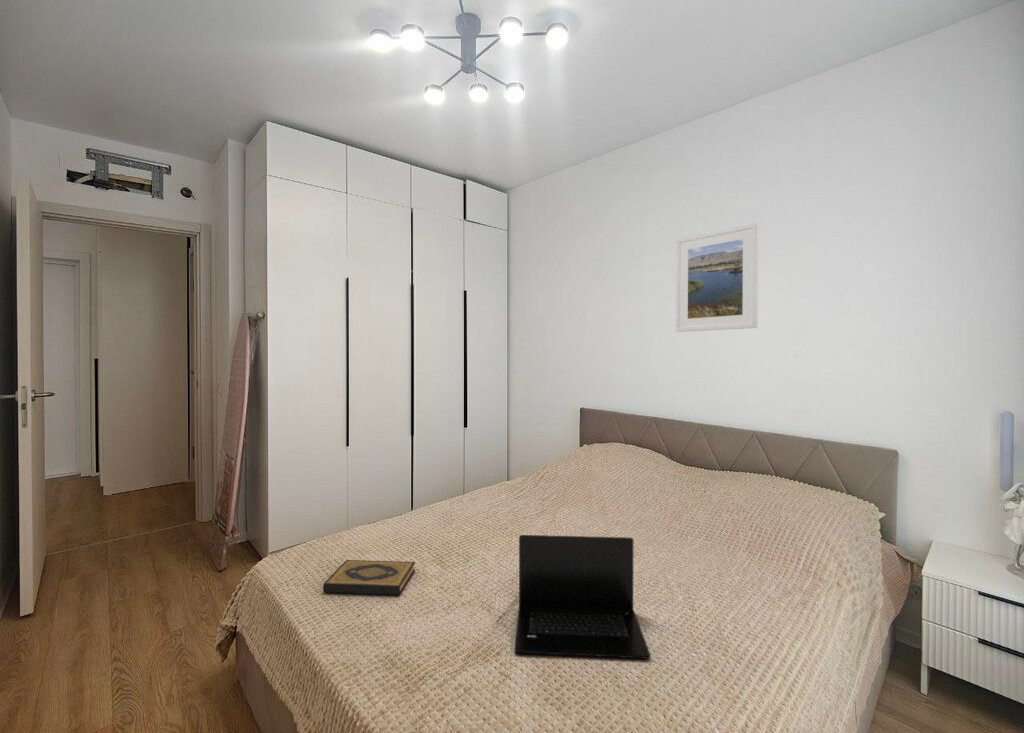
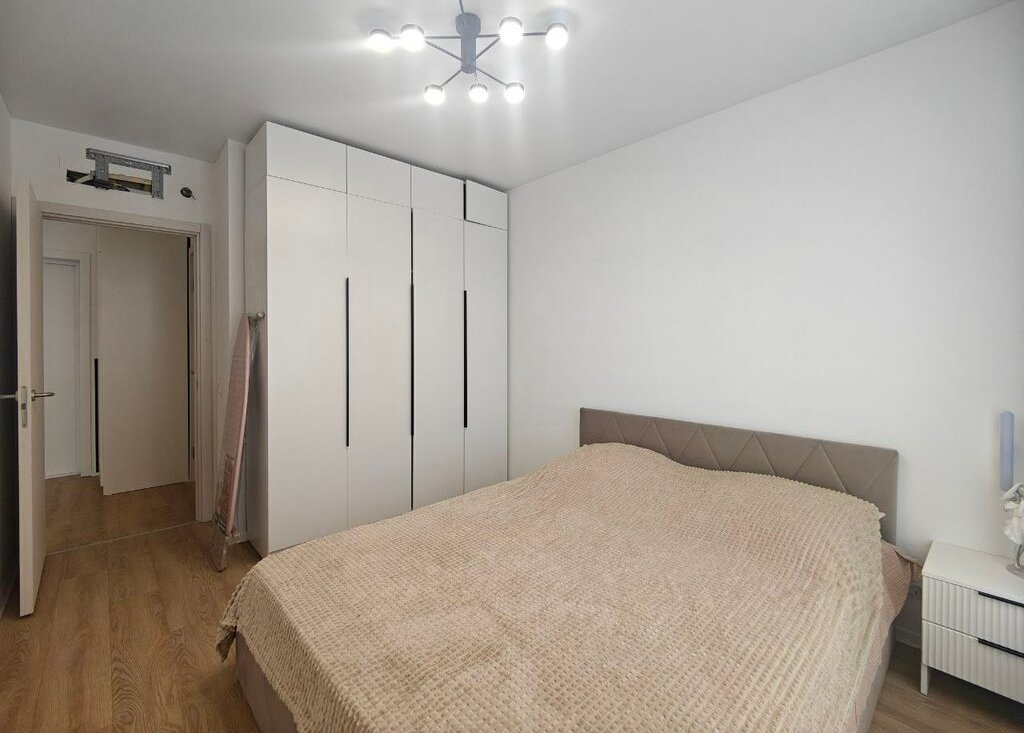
- hardback book (371, 576)
- laptop (578, 591)
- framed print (714, 280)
